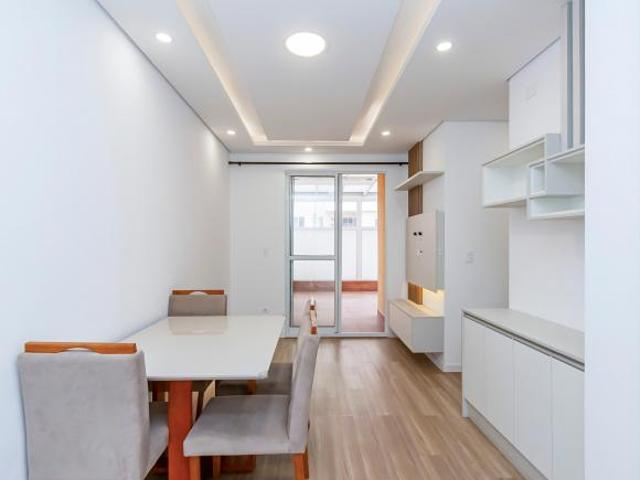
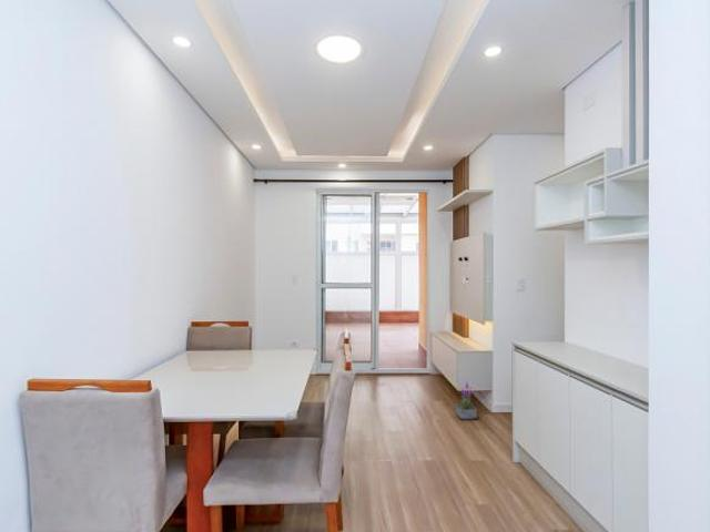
+ potted plant (466, 398)
